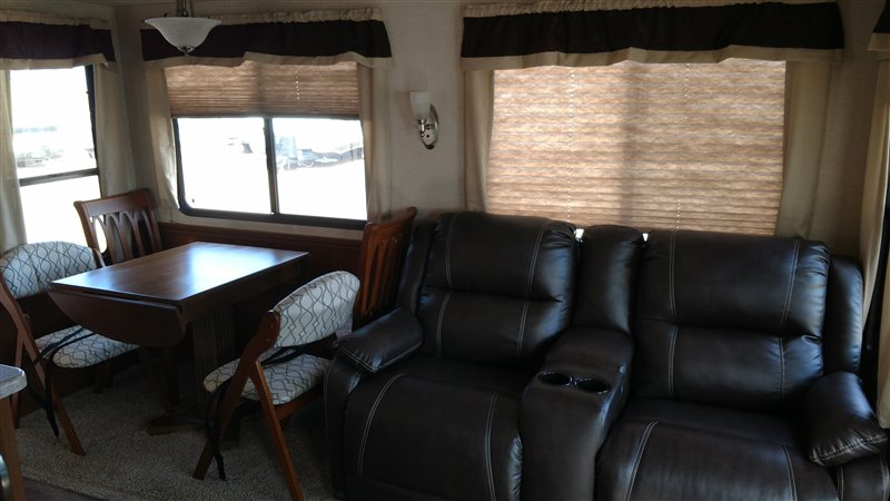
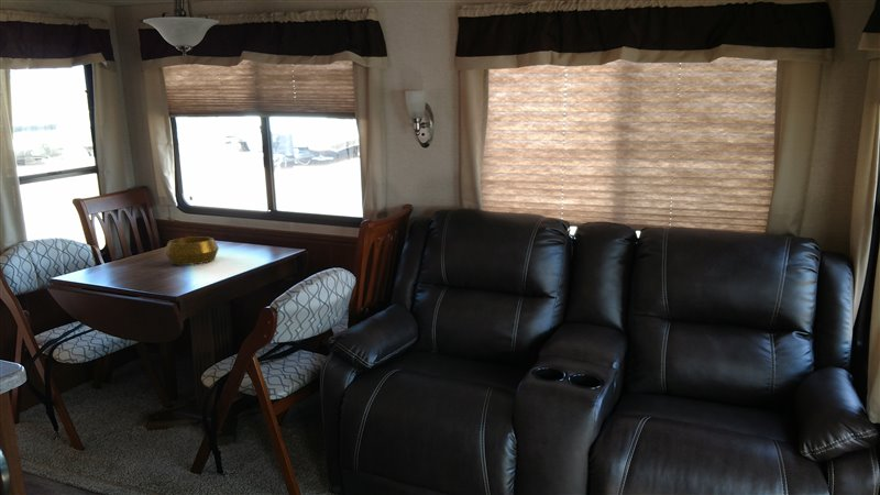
+ decorative bowl (191, 250)
